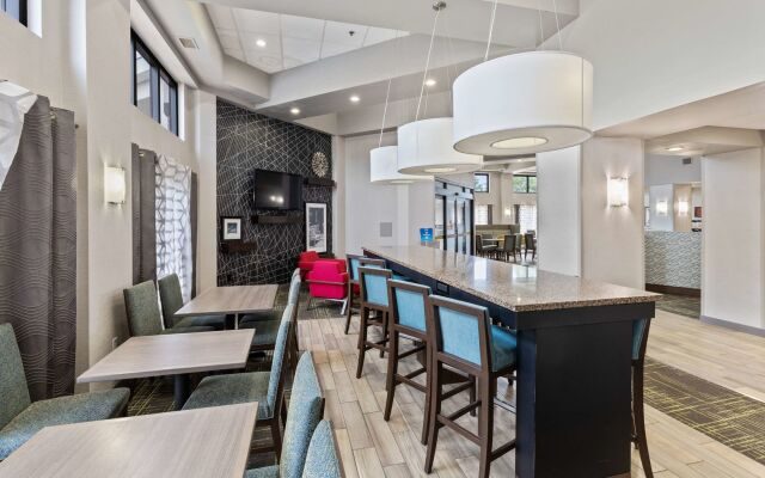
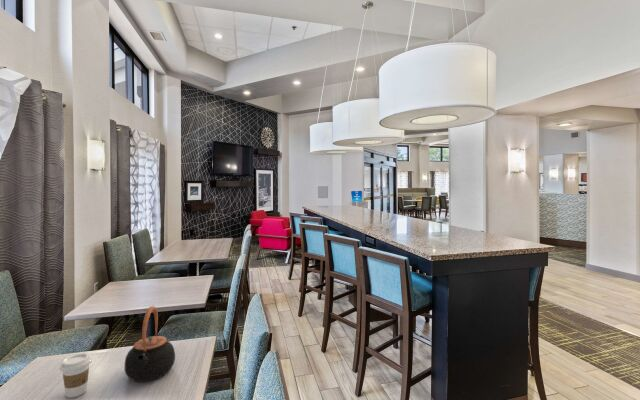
+ coffee cup (76, 375)
+ teapot (149, 342)
